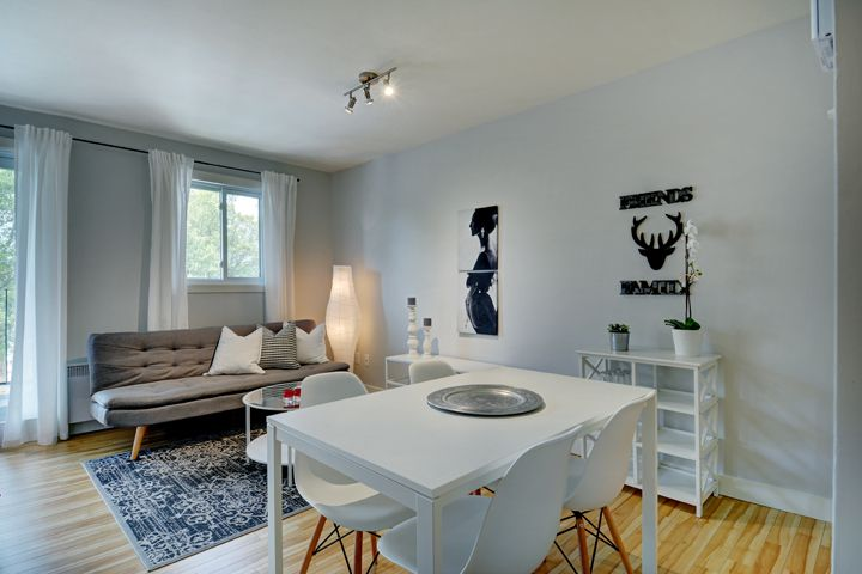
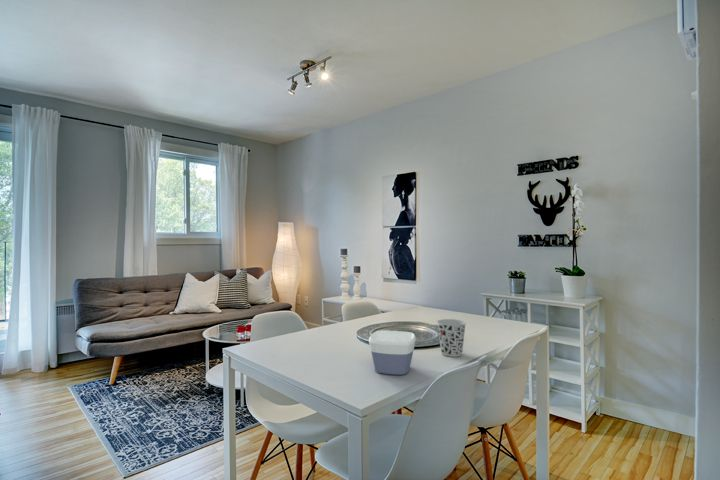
+ bowl (392, 352)
+ cup (451, 337)
